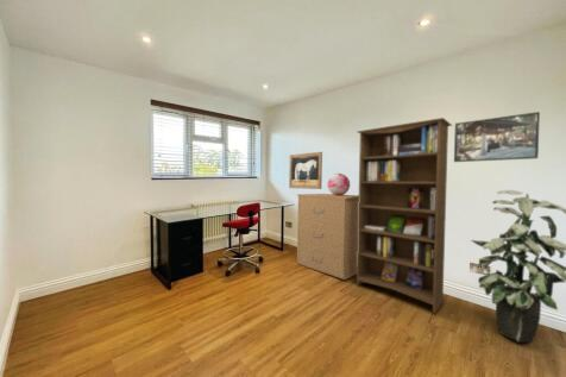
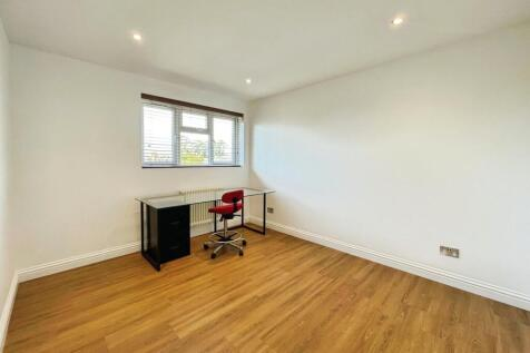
- bookcase (398, 212)
- wall art (304, 170)
- filing cabinet (331, 231)
- indoor plant (516, 263)
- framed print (492, 139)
- decorative globe (338, 184)
